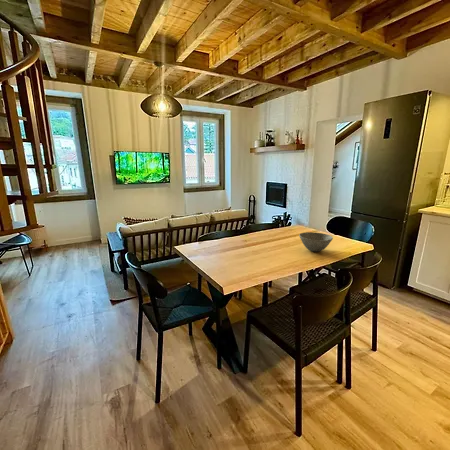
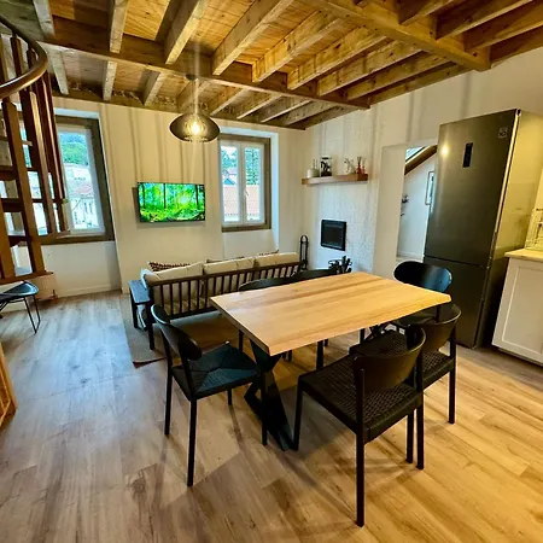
- bowl (315, 242)
